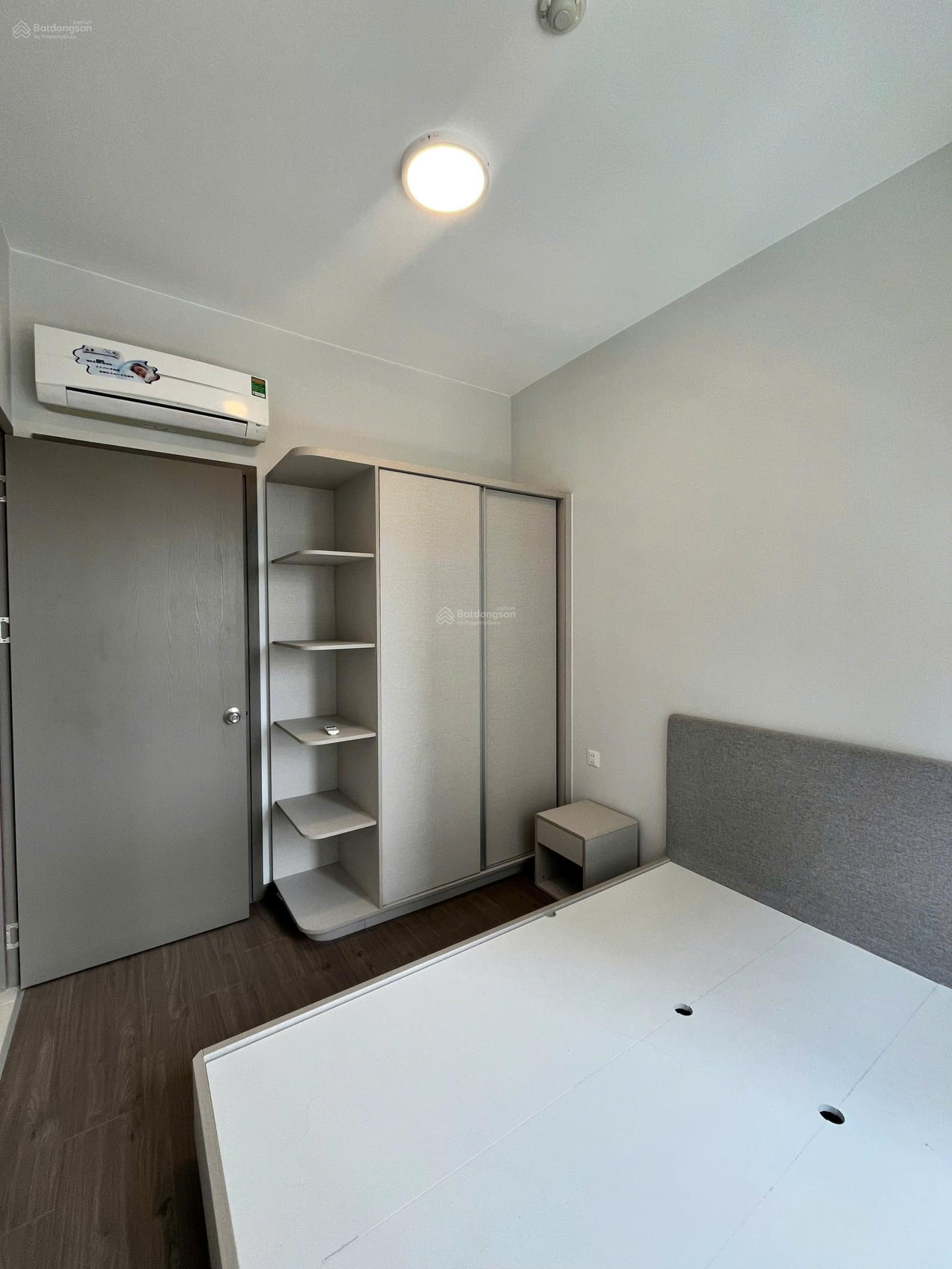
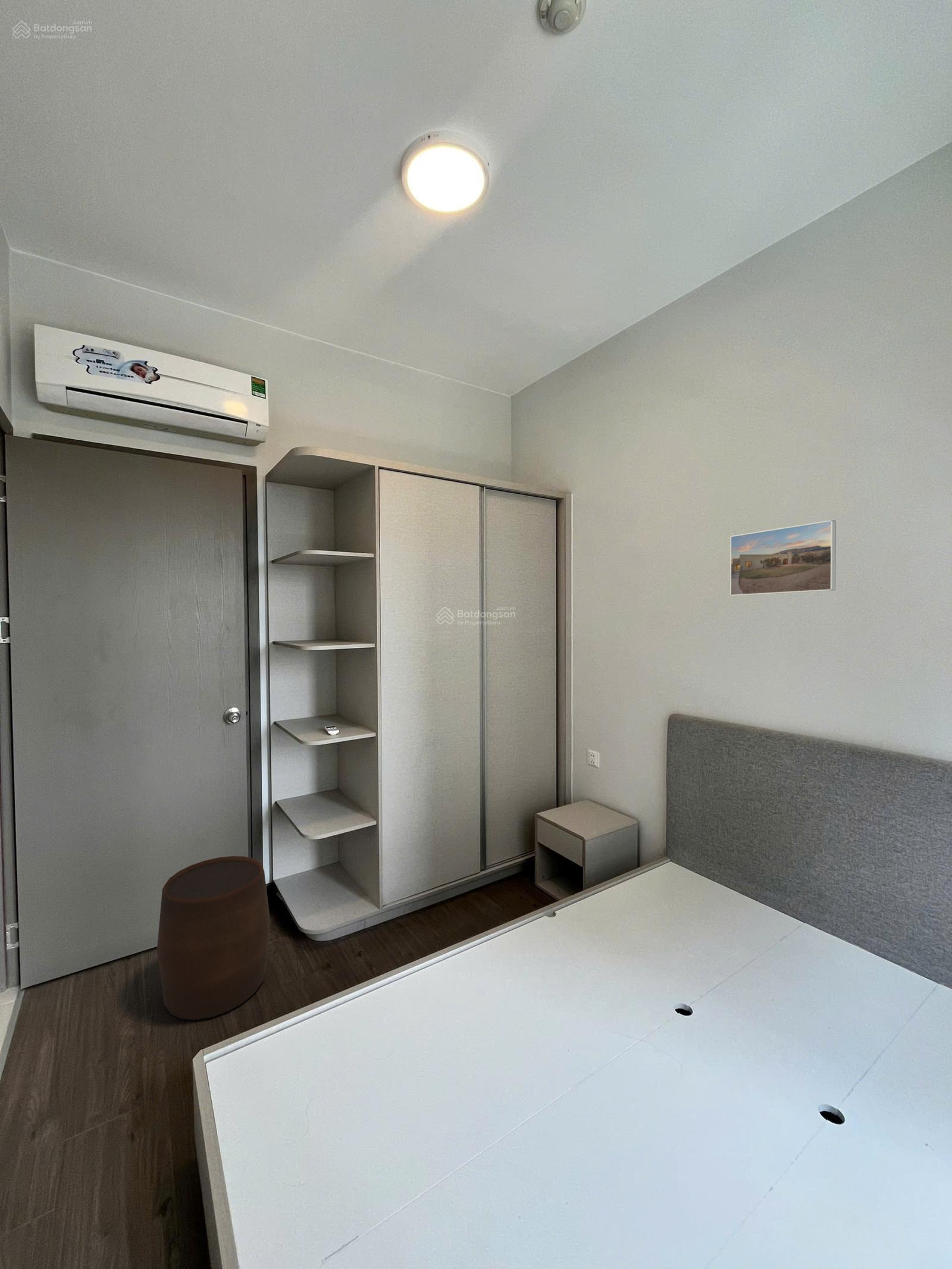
+ stool (215, 931)
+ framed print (779, 561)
